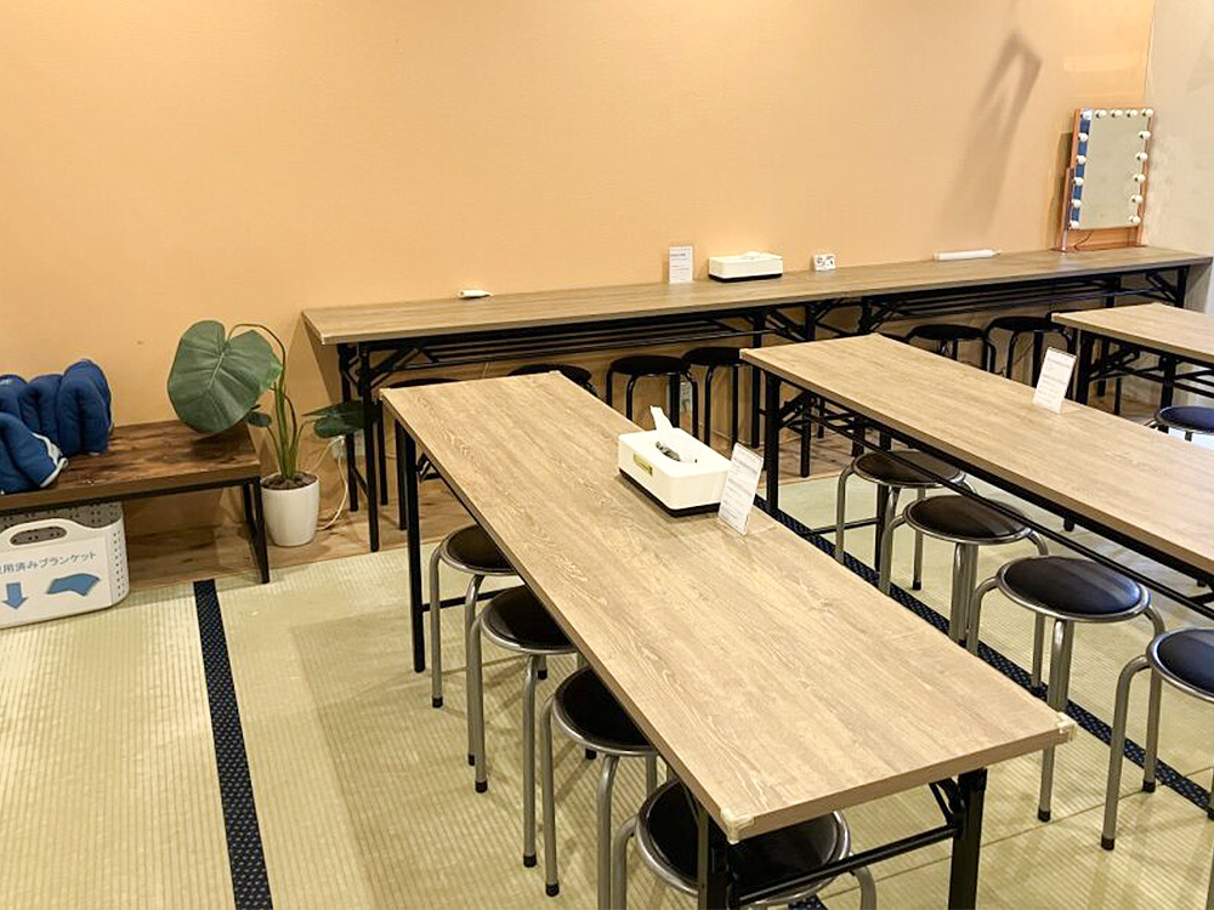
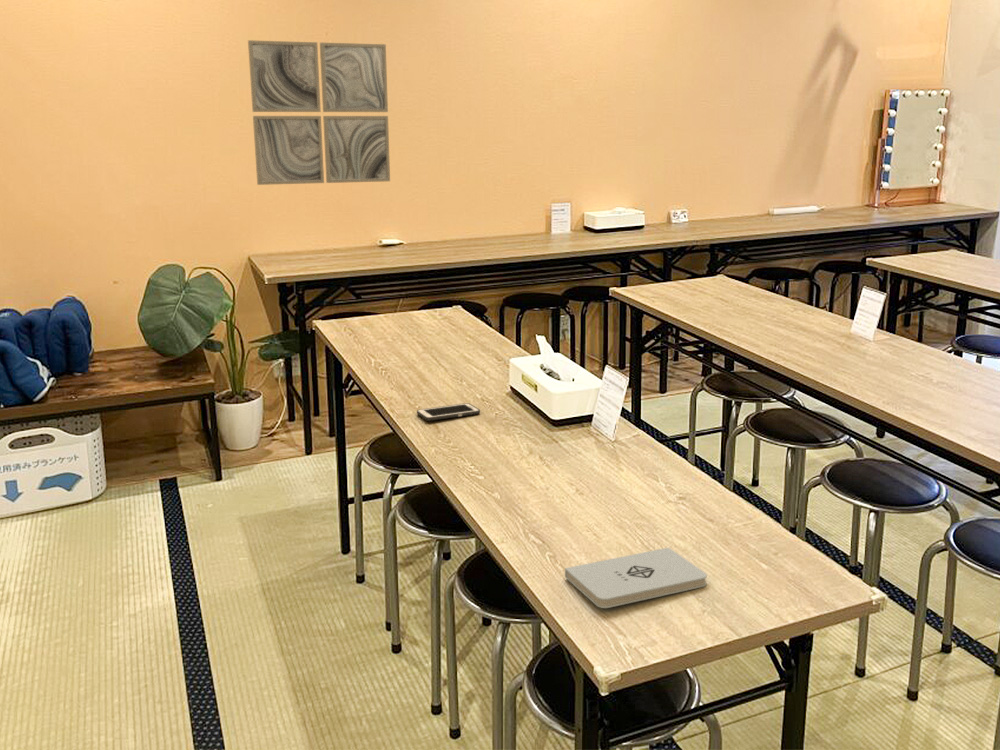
+ notepad (636, 576)
+ wall art (320, 111)
+ cell phone (448, 411)
